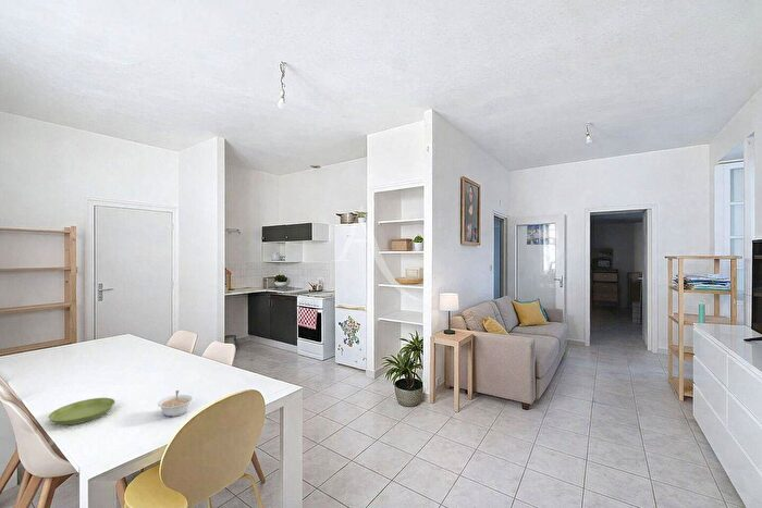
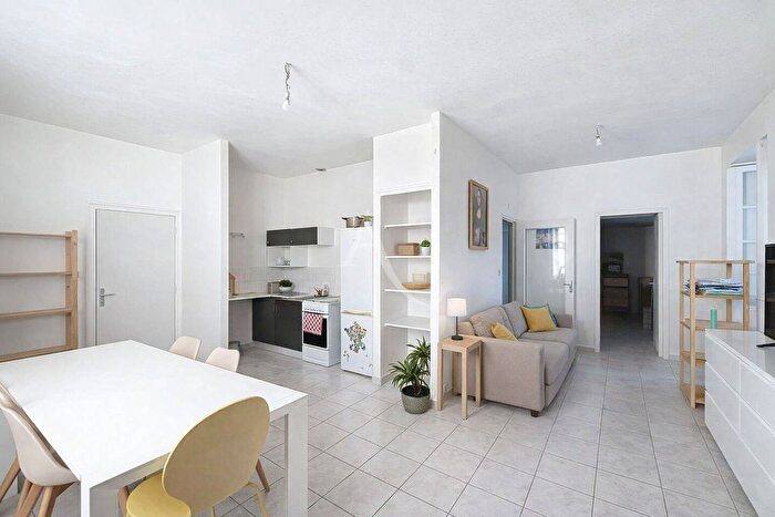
- saucer (83, 411)
- legume (174, 405)
